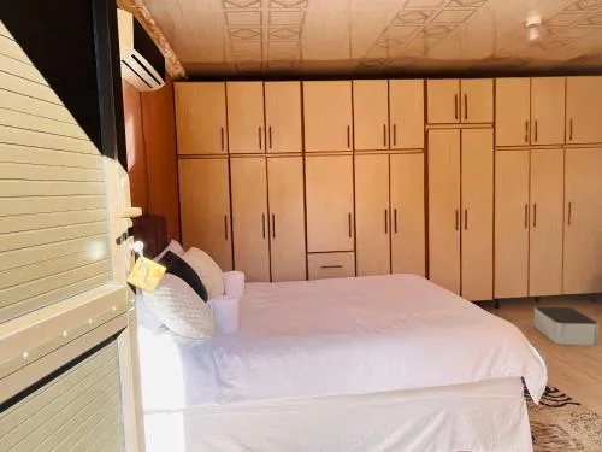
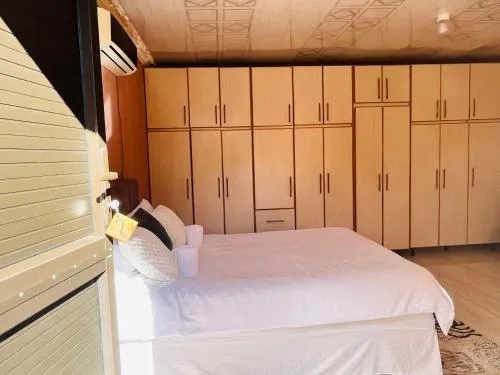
- storage bin (563, 324)
